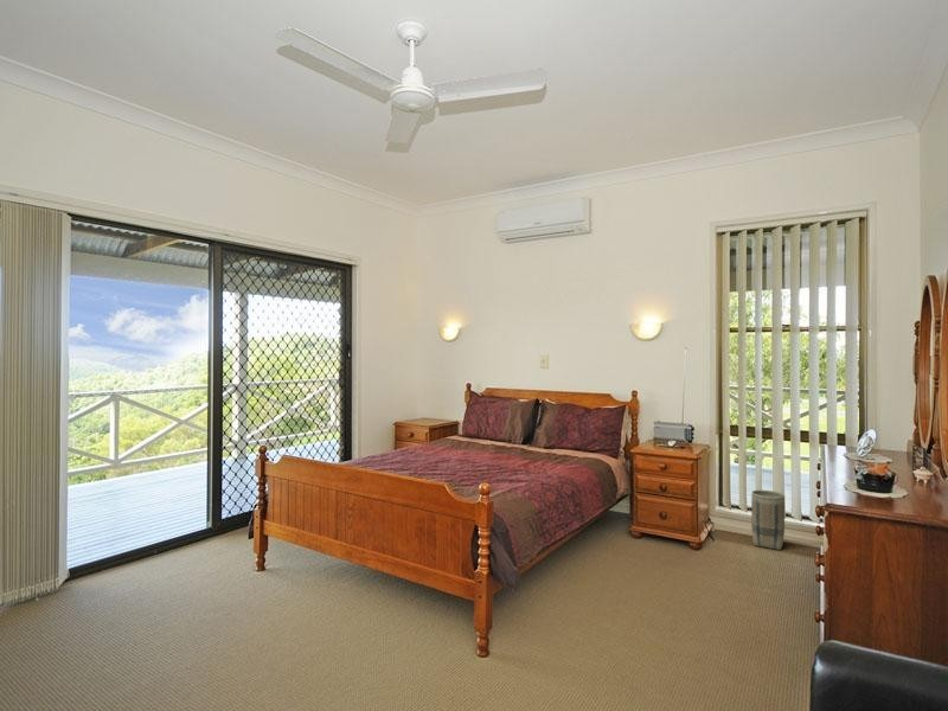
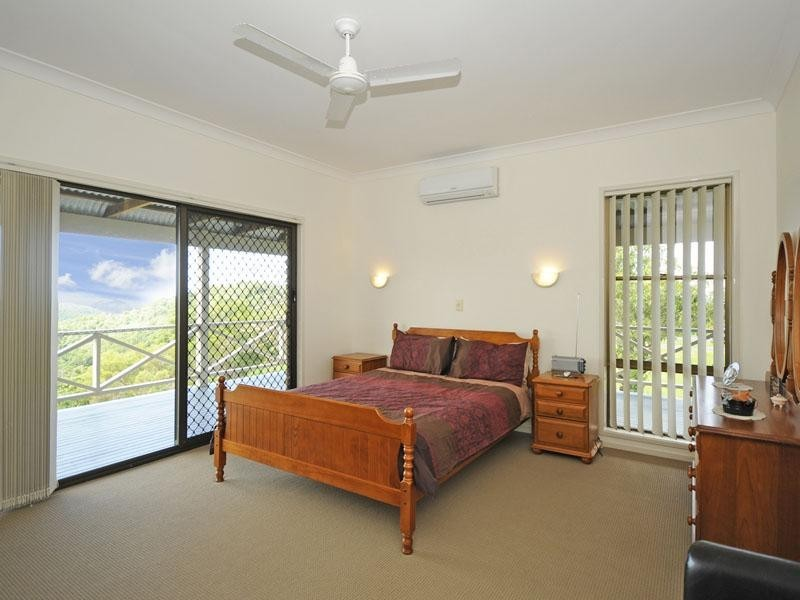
- basket (768, 518)
